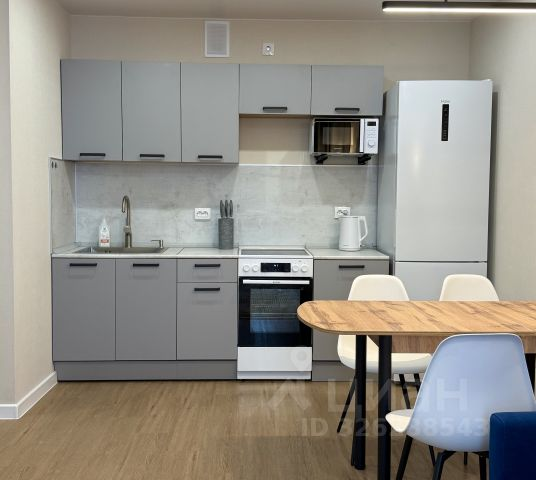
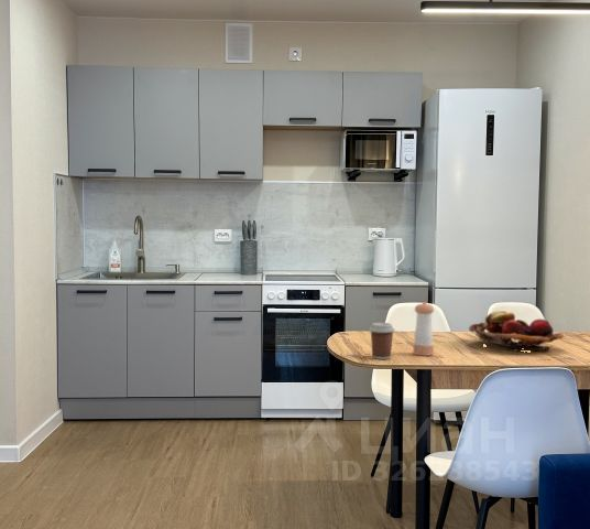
+ pepper shaker (424, 327)
+ coffee cup (381, 341)
+ fruit basket (513, 328)
